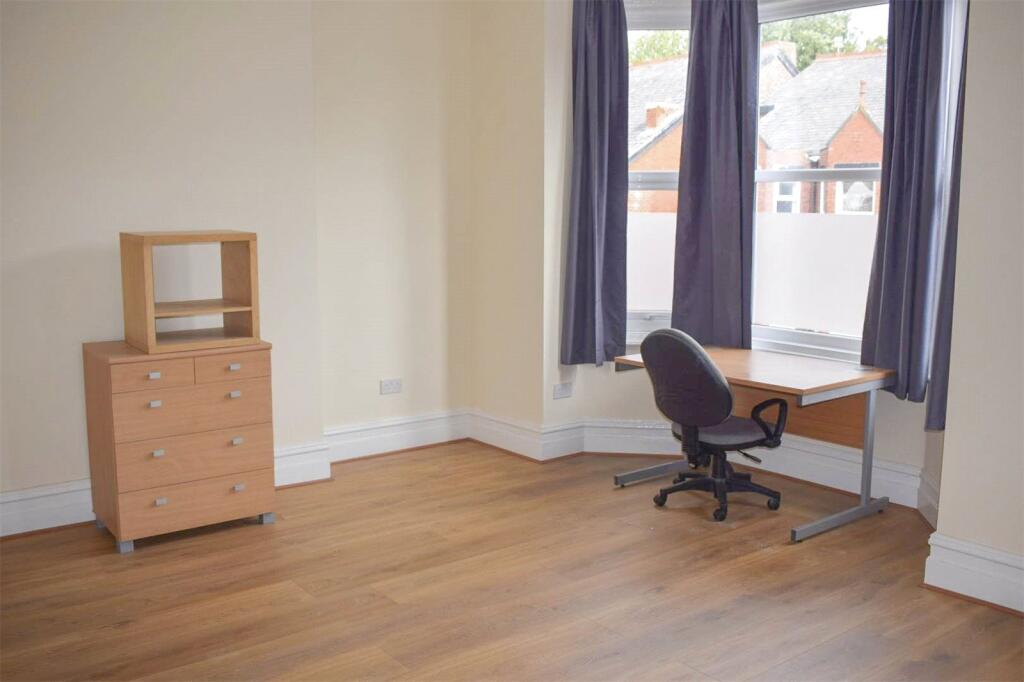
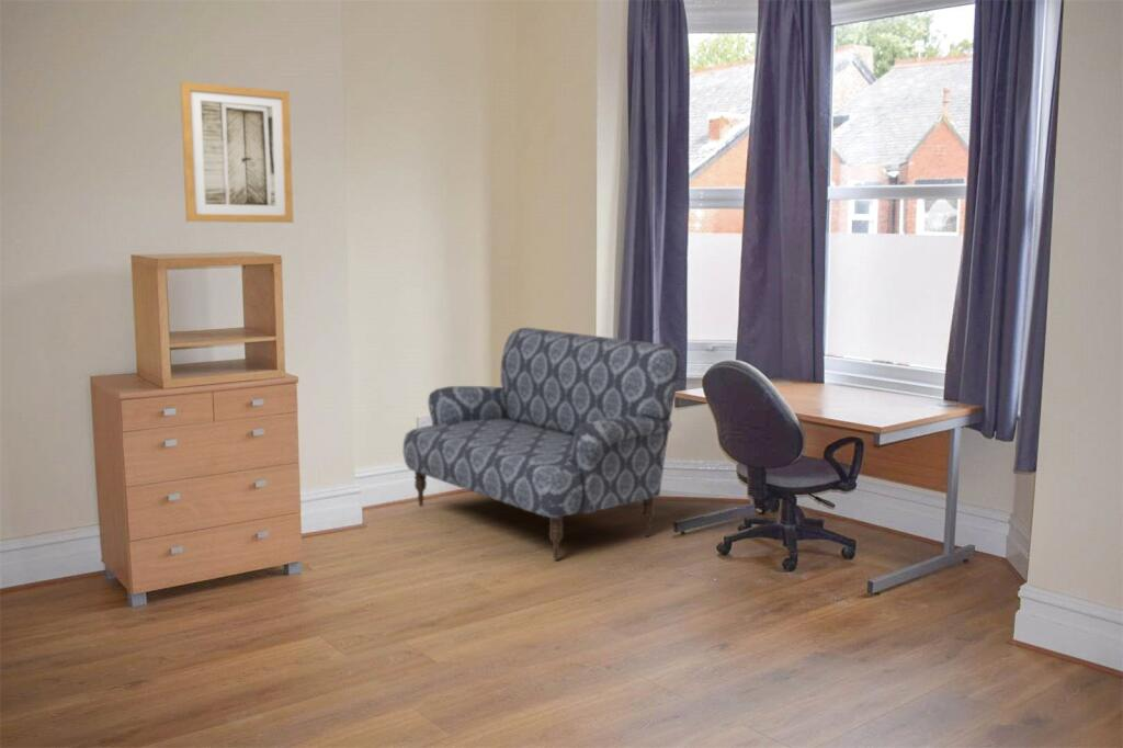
+ sofa (533, 430)
+ wall art (238, 155)
